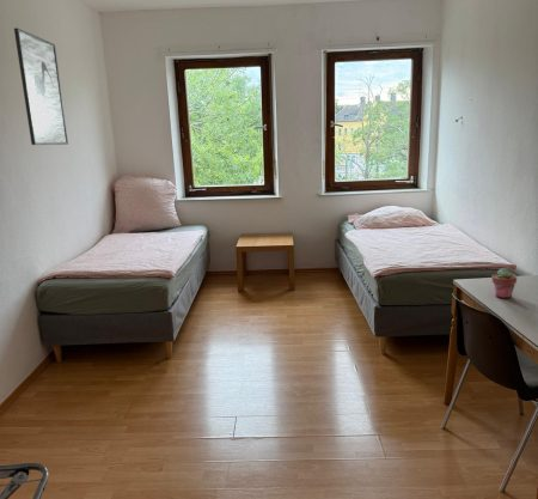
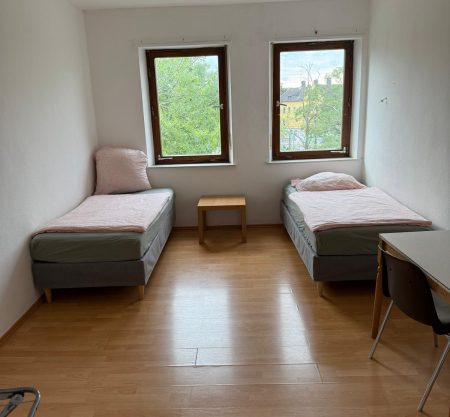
- potted succulent (503, 281)
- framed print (43, 92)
